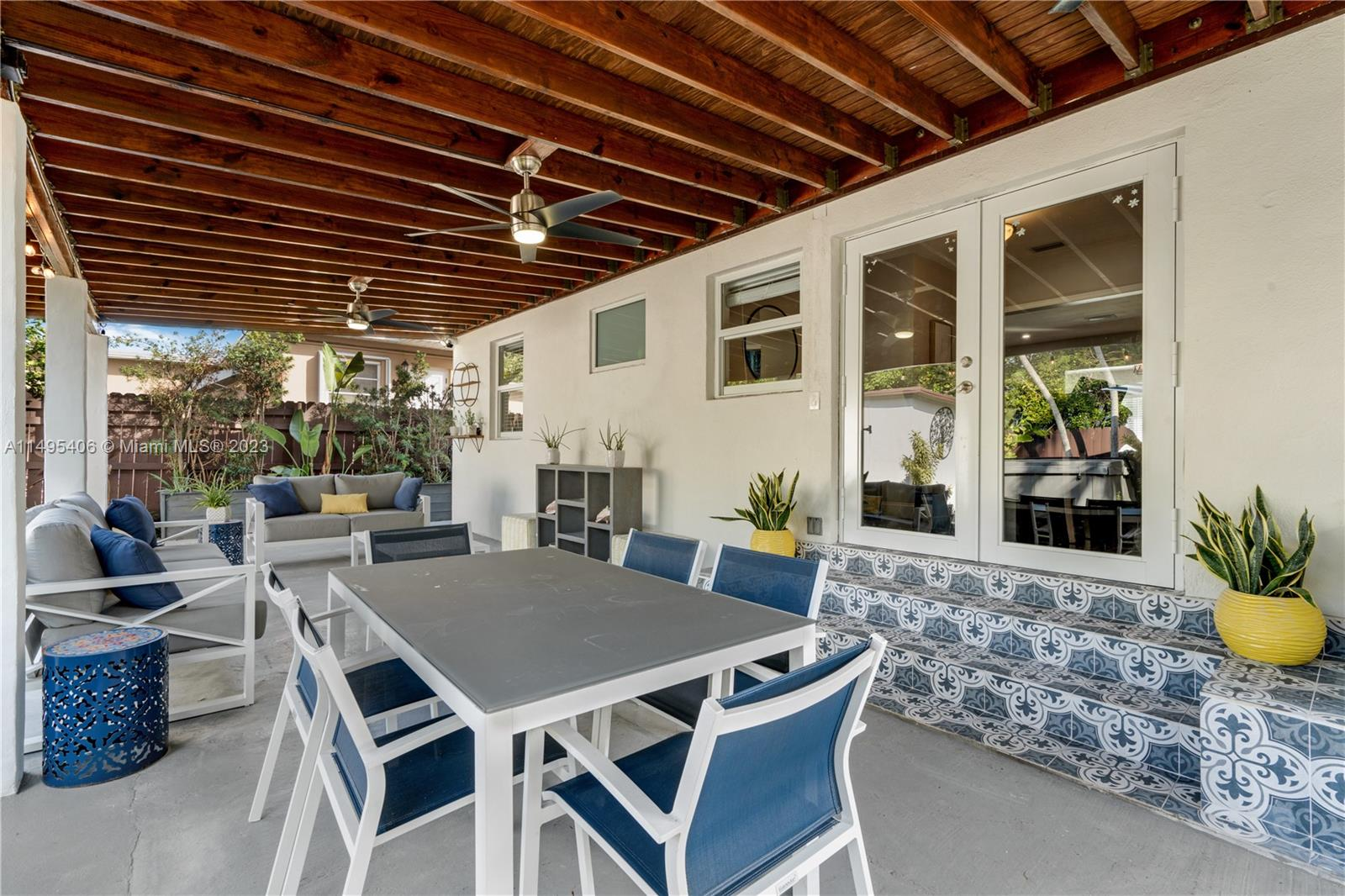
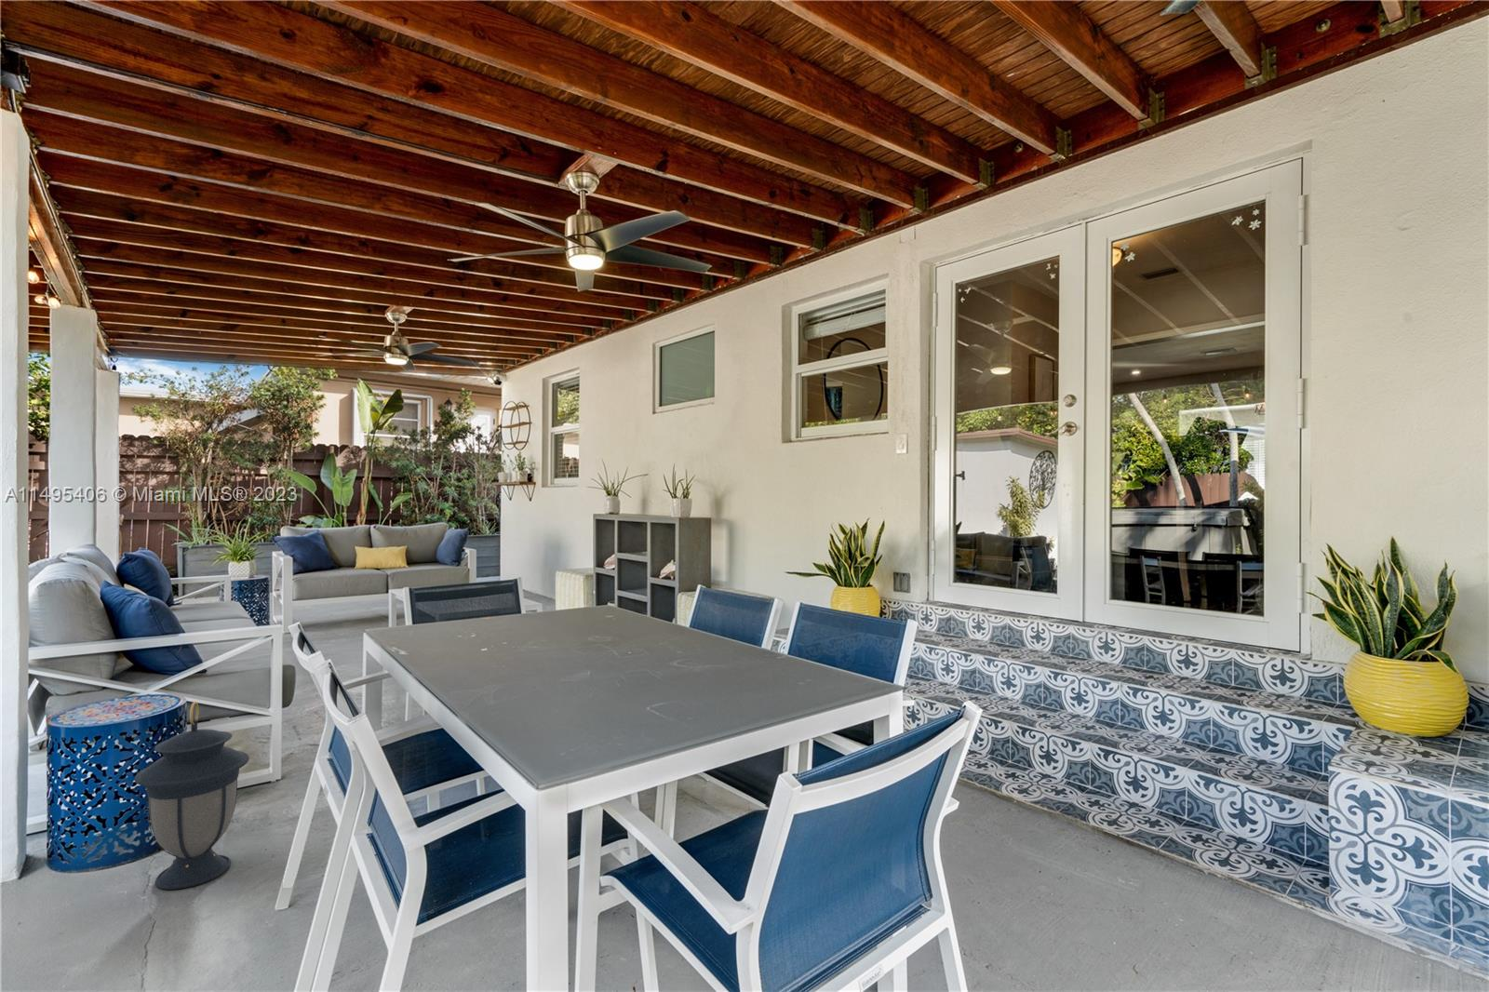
+ lantern (194, 787)
